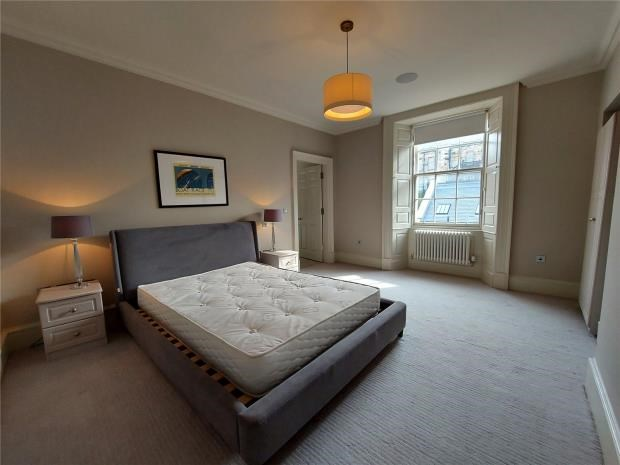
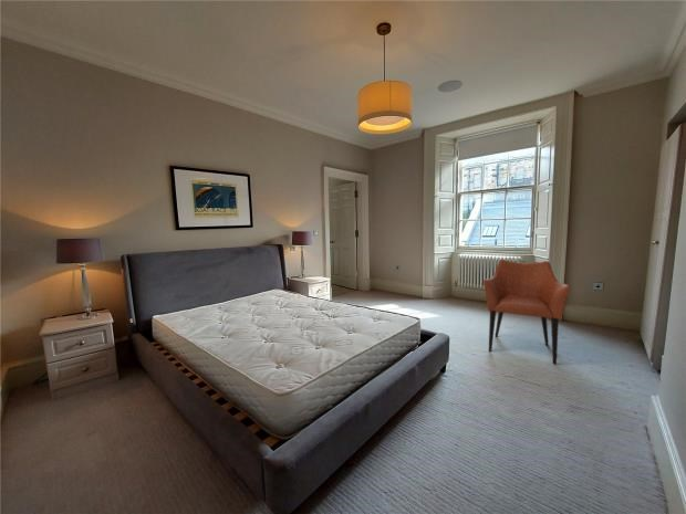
+ armchair (522, 305)
